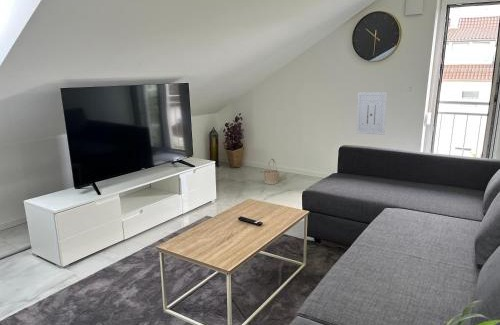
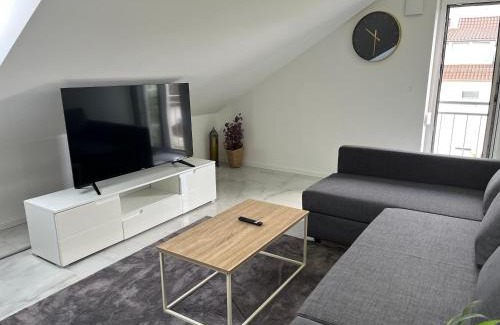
- wall art (371, 113)
- basket (271, 170)
